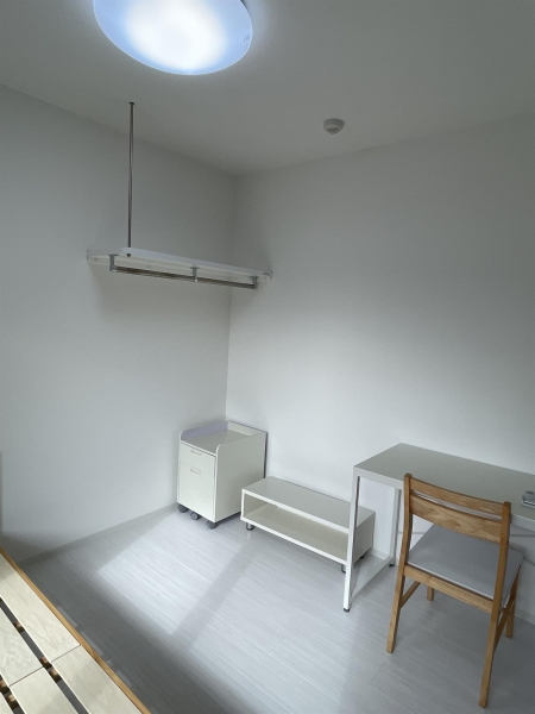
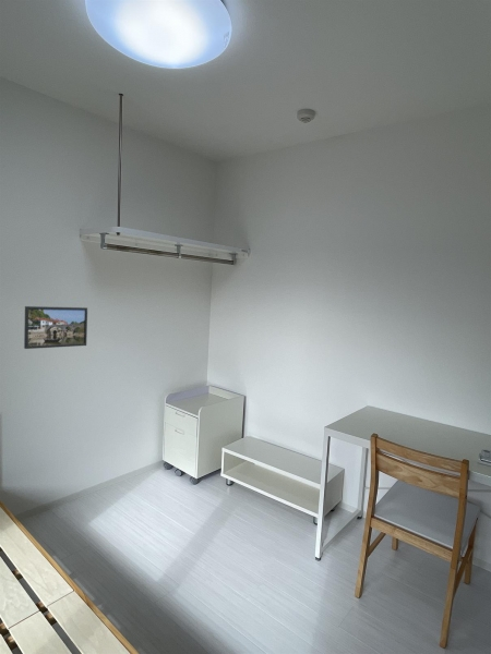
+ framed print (57, 327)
